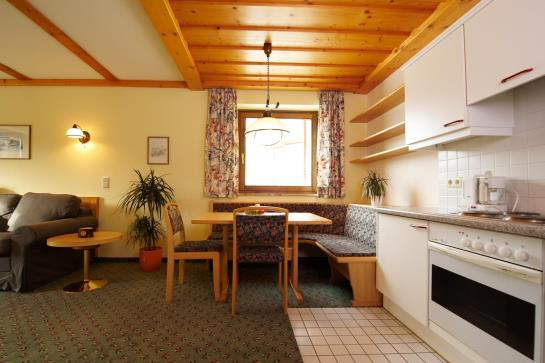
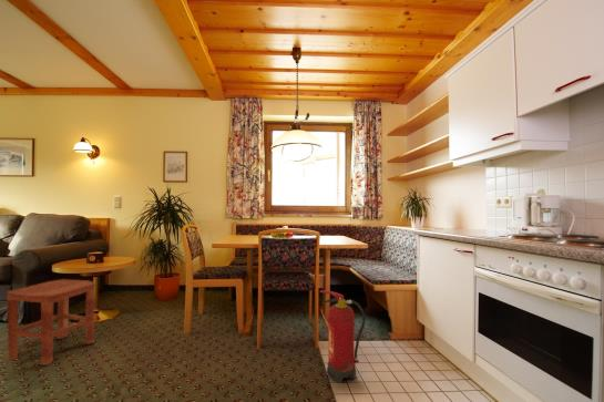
+ stool (53, 317)
+ fire extinguisher (342, 332)
